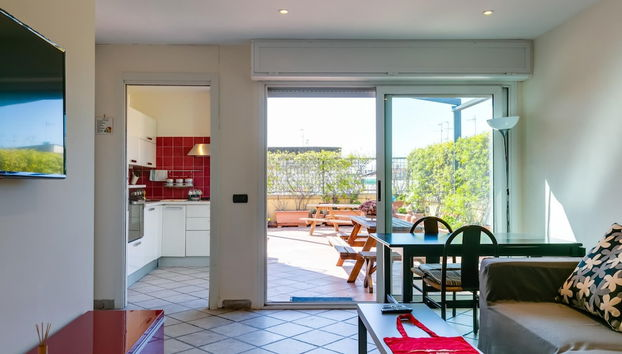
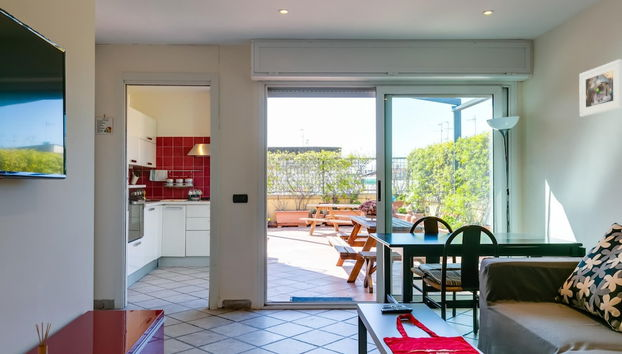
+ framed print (599, 89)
